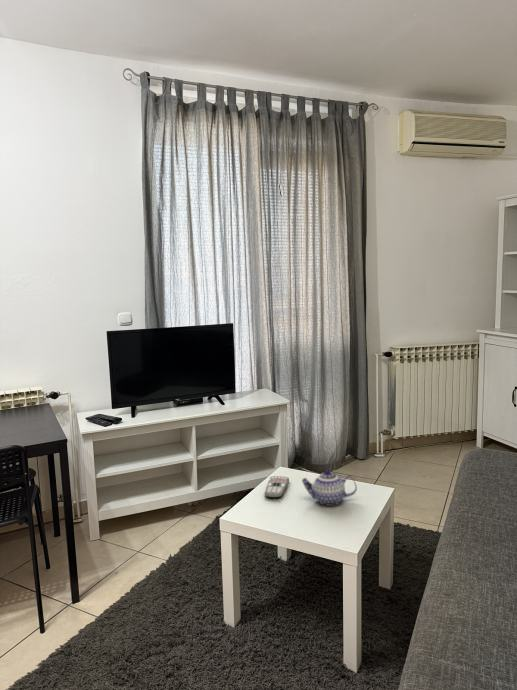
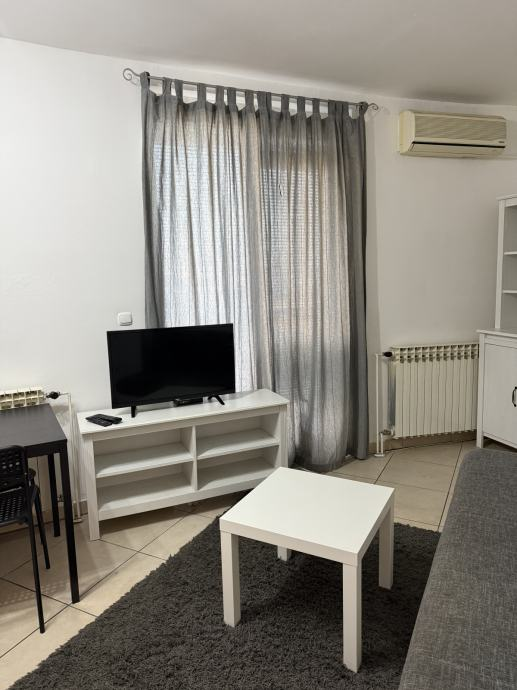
- remote control (276, 486)
- teapot (329, 485)
